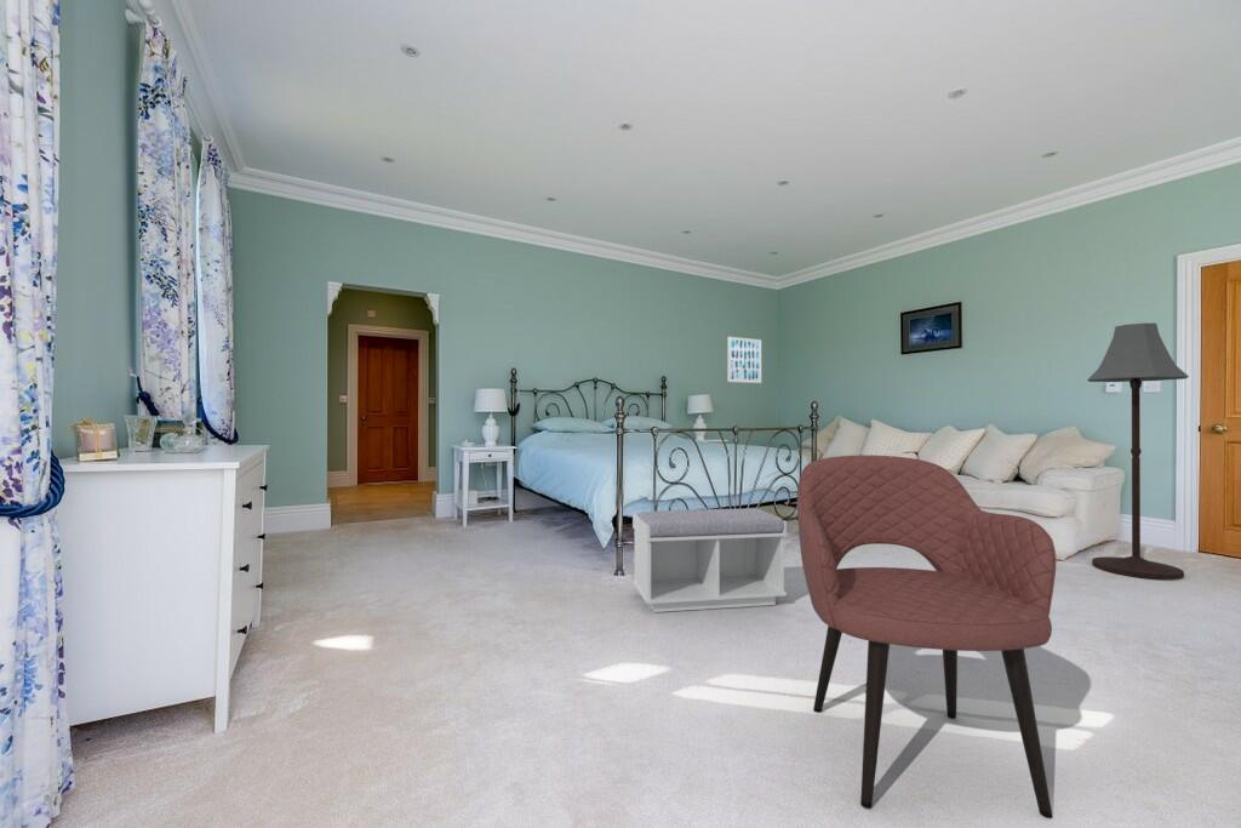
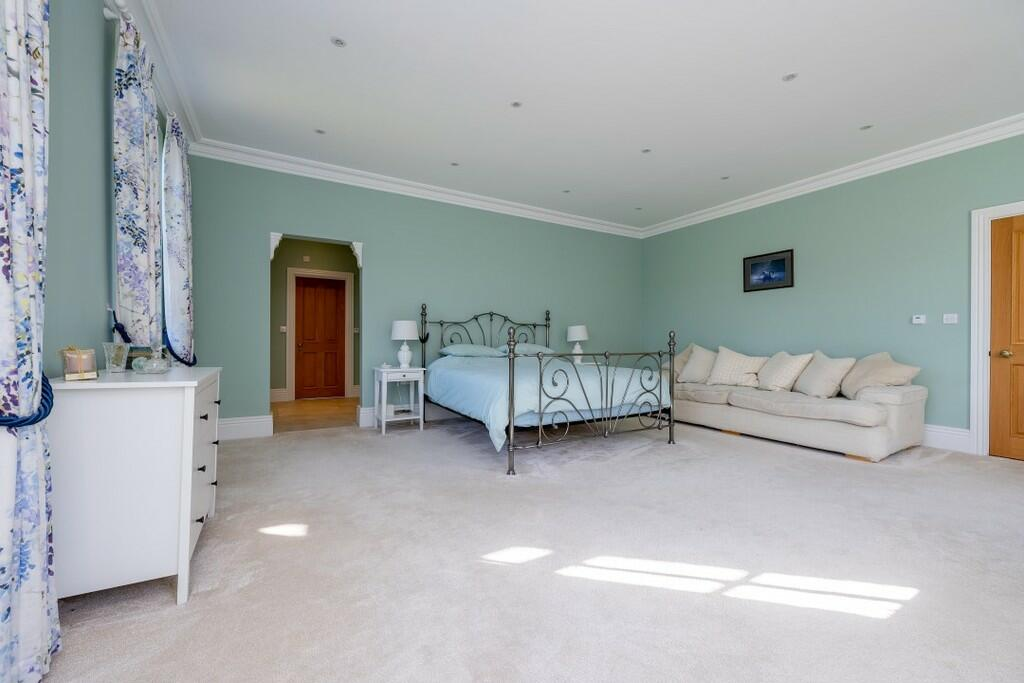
- bench (707, 555)
- wall art (744, 360)
- floor lamp (1136, 447)
- armchair (907, 603)
